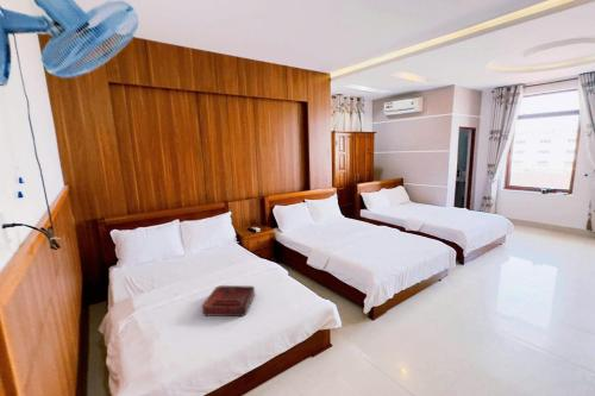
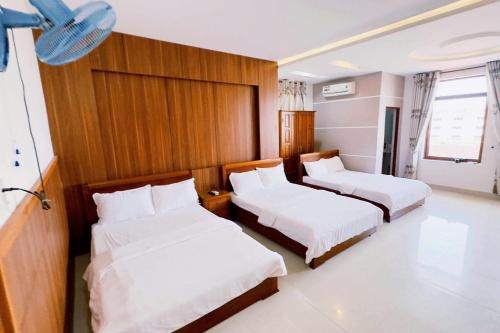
- decorative tray (230, 300)
